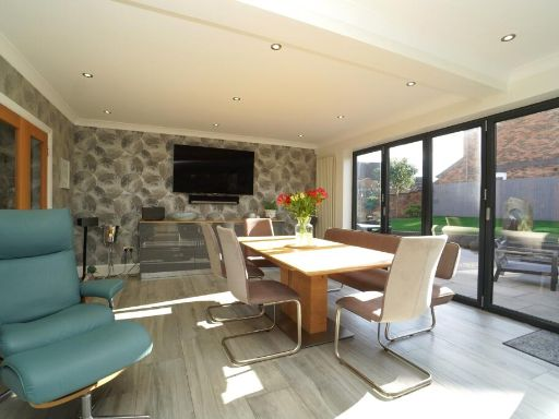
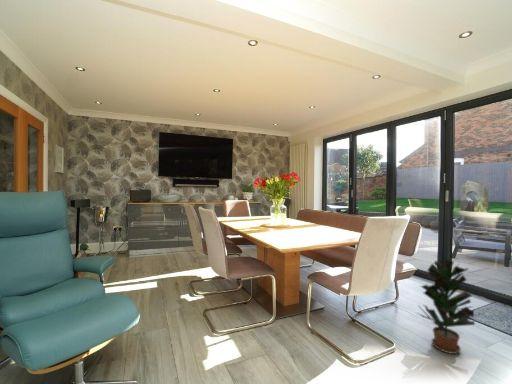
+ potted plant (450, 307)
